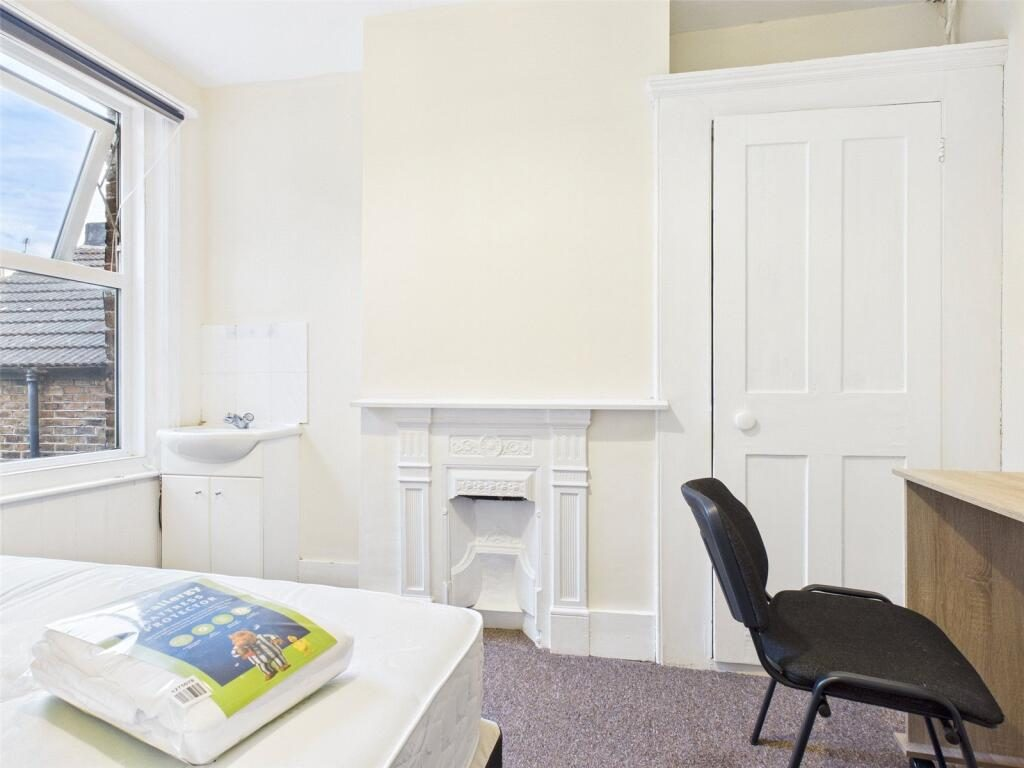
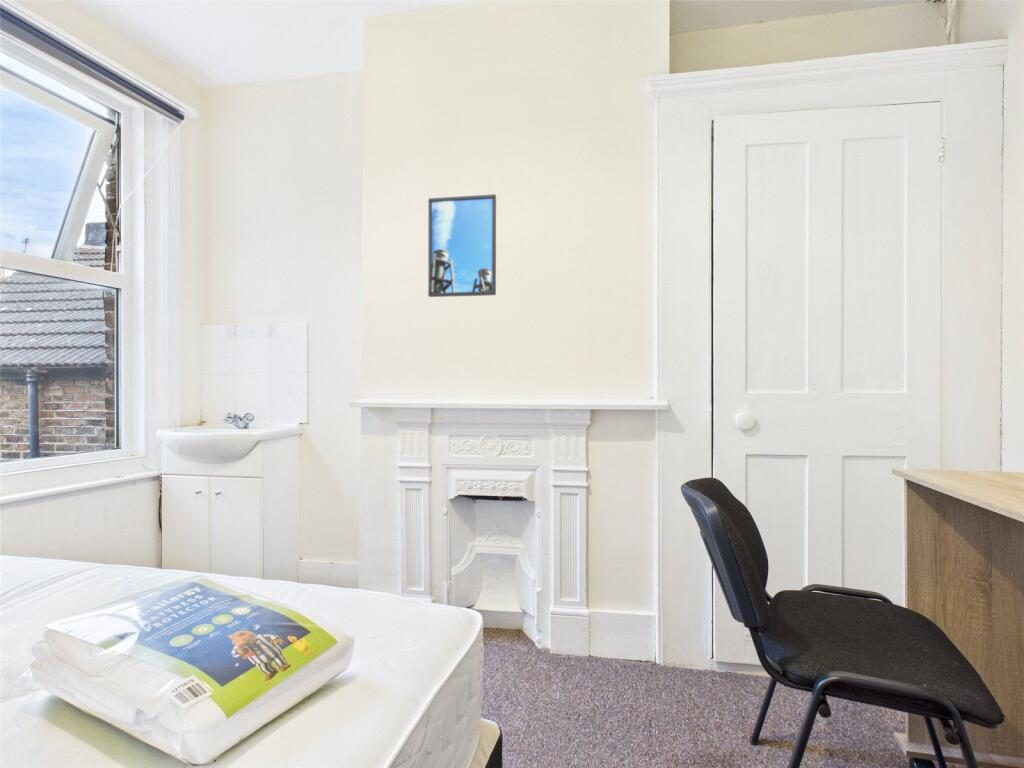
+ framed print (461, 246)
